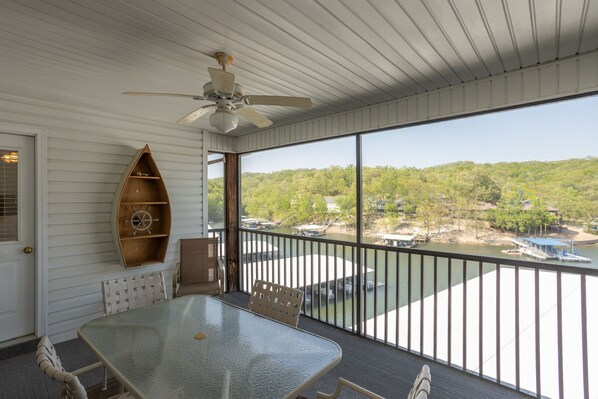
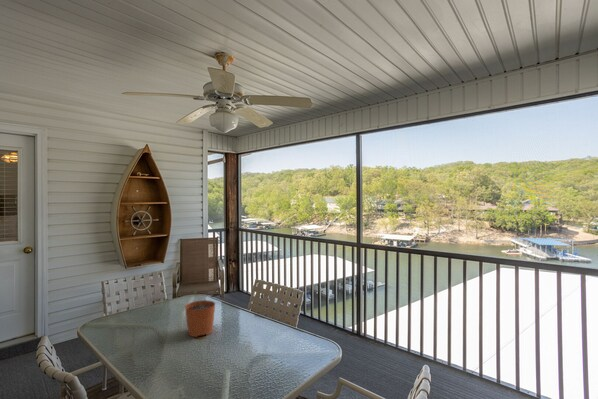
+ plant pot (200, 311)
